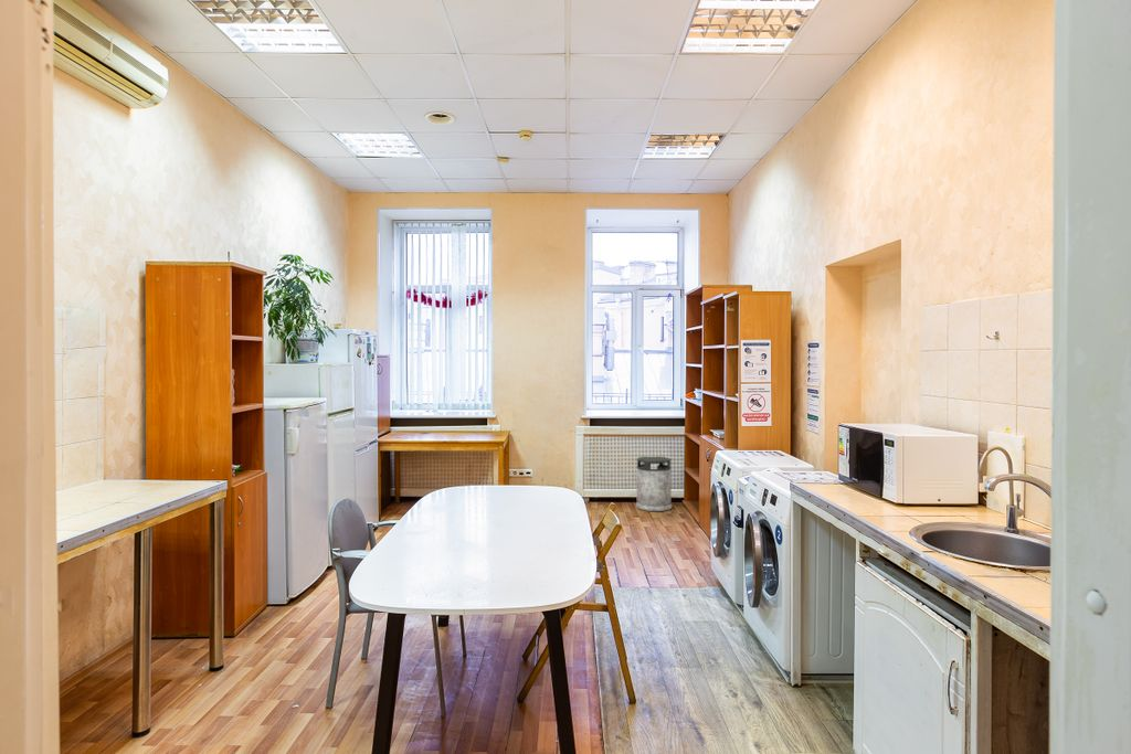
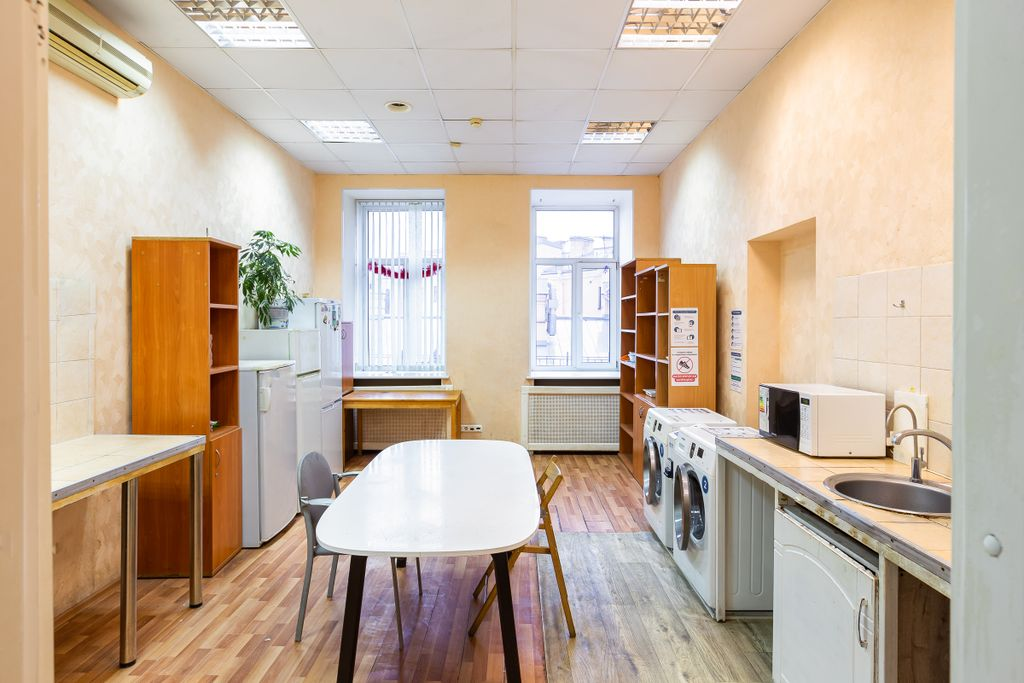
- trash bin (653, 482)
